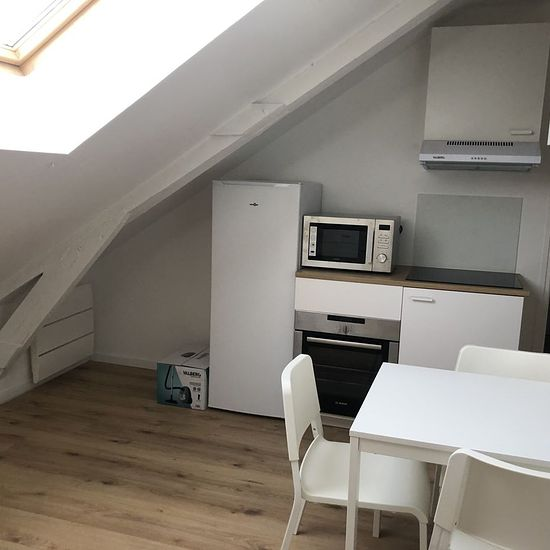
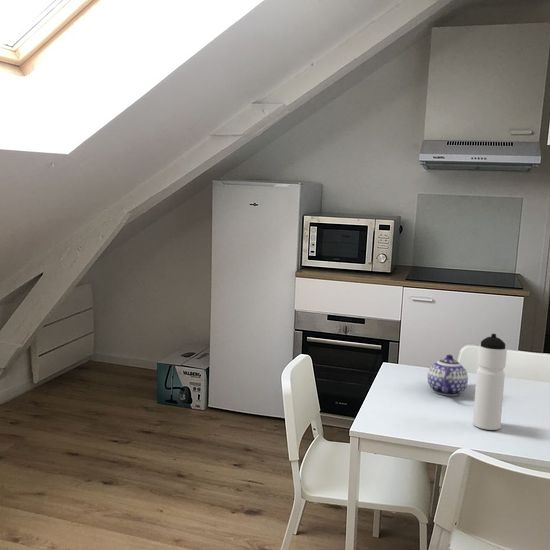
+ teapot (447, 373)
+ water bottle (490, 380)
